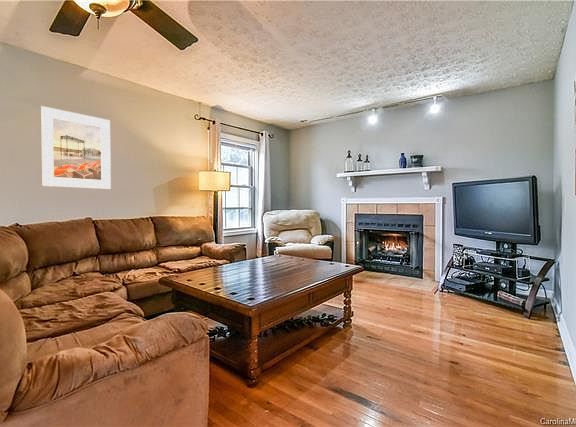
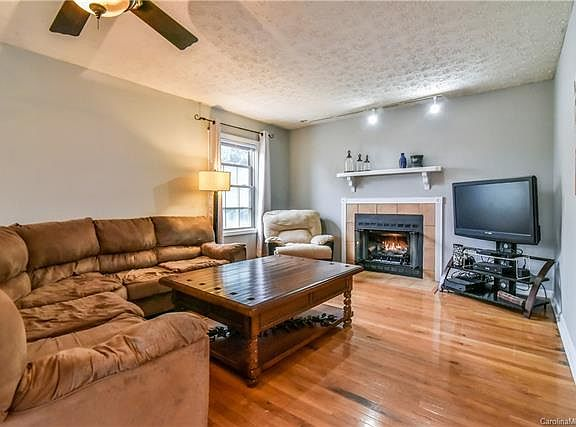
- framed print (78, 150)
